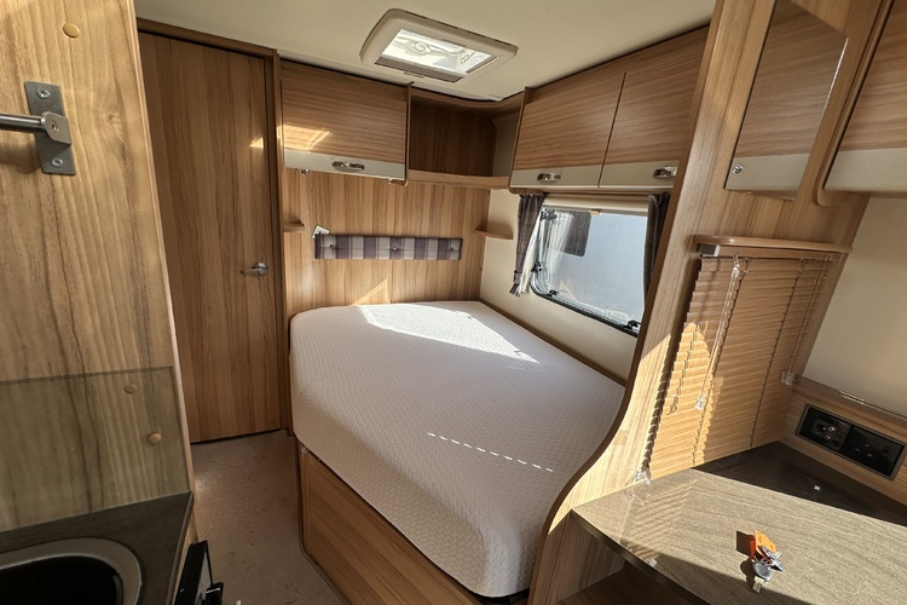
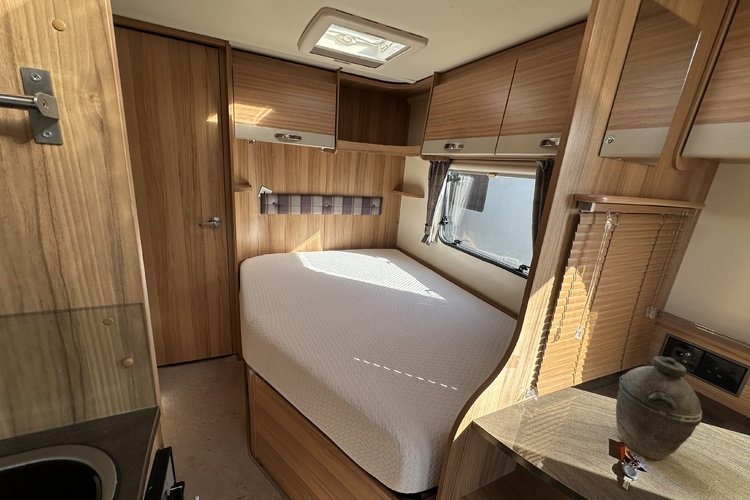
+ kettle (655, 403)
